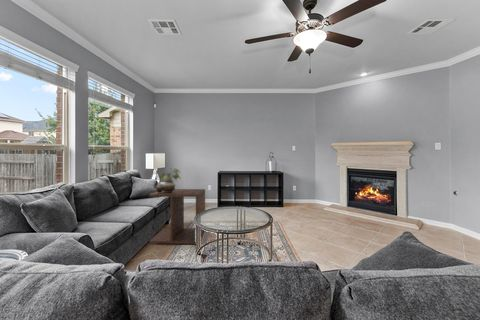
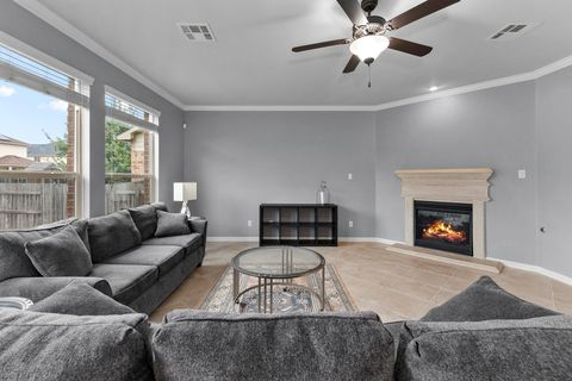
- side table (179, 214)
- potted plant (169, 180)
